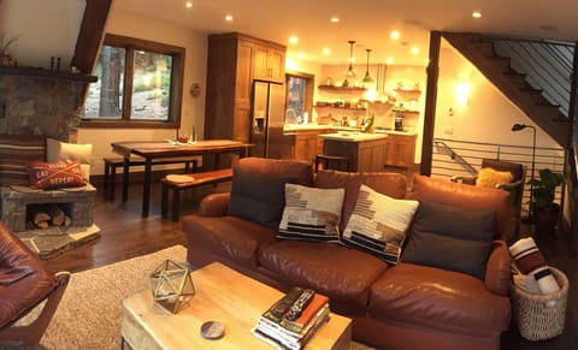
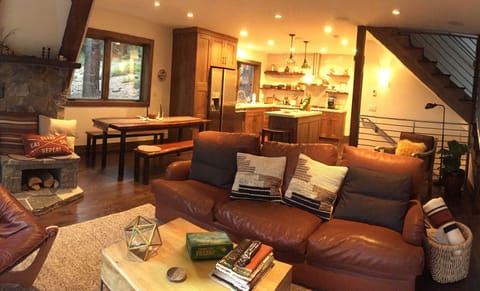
+ board game (208, 244)
